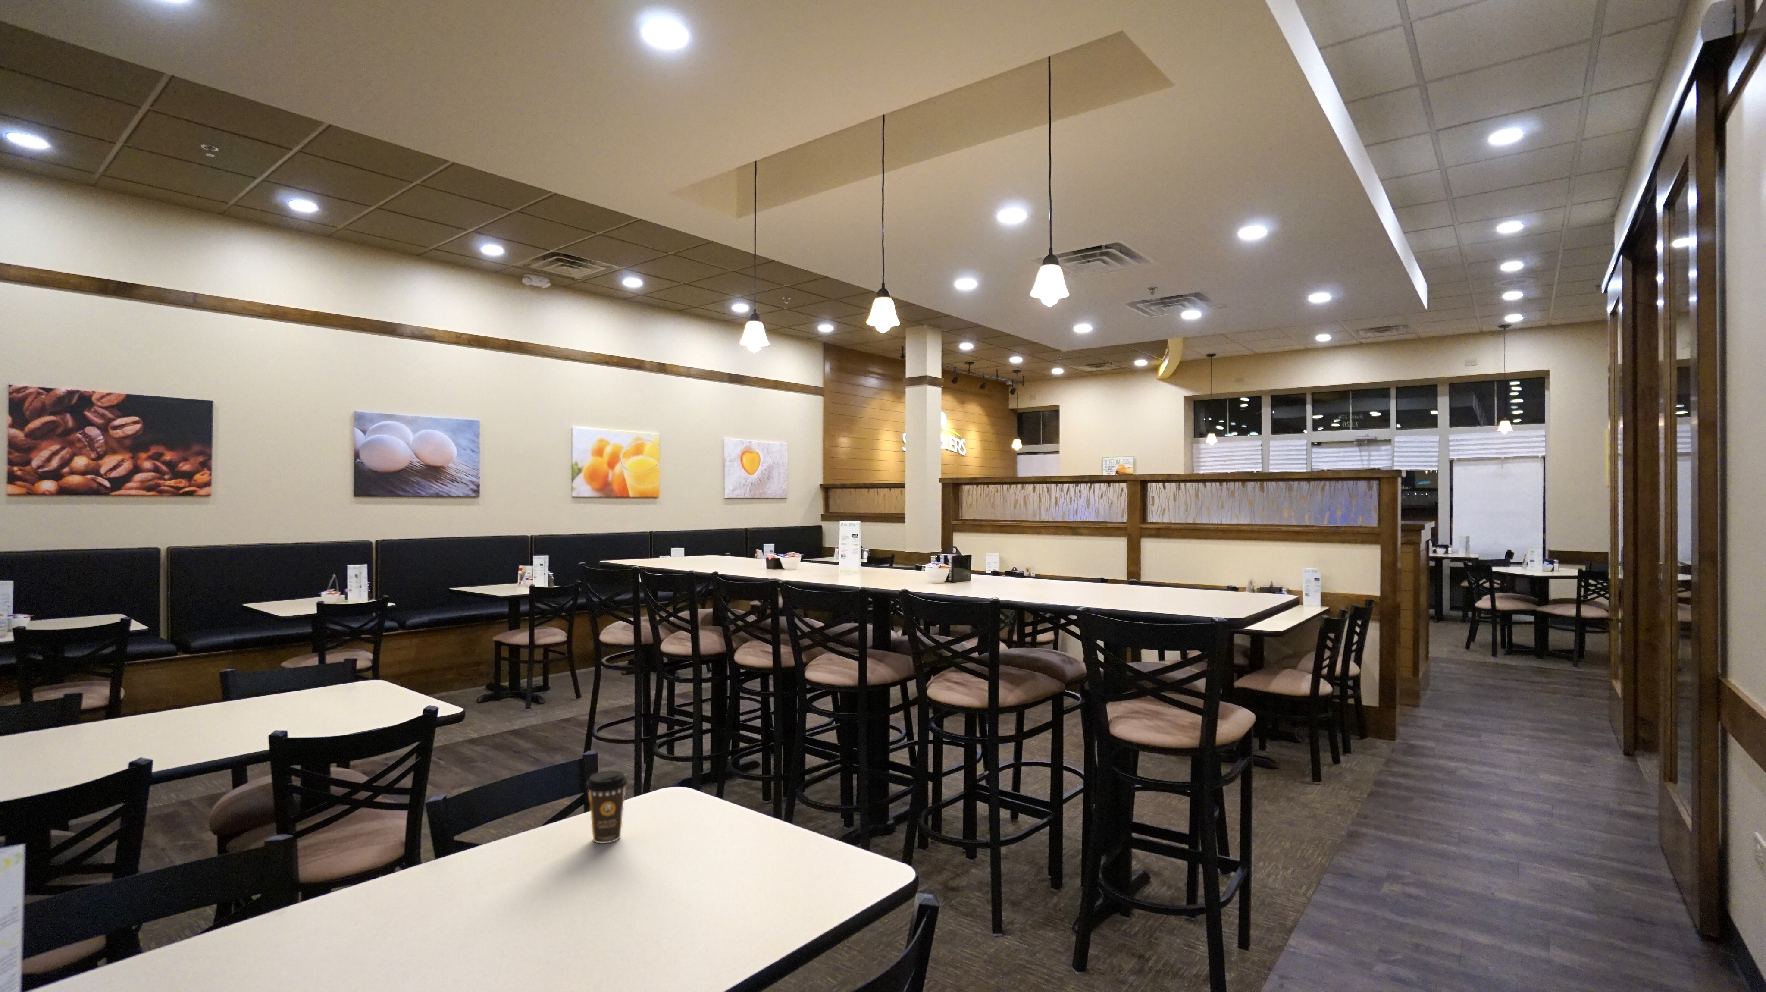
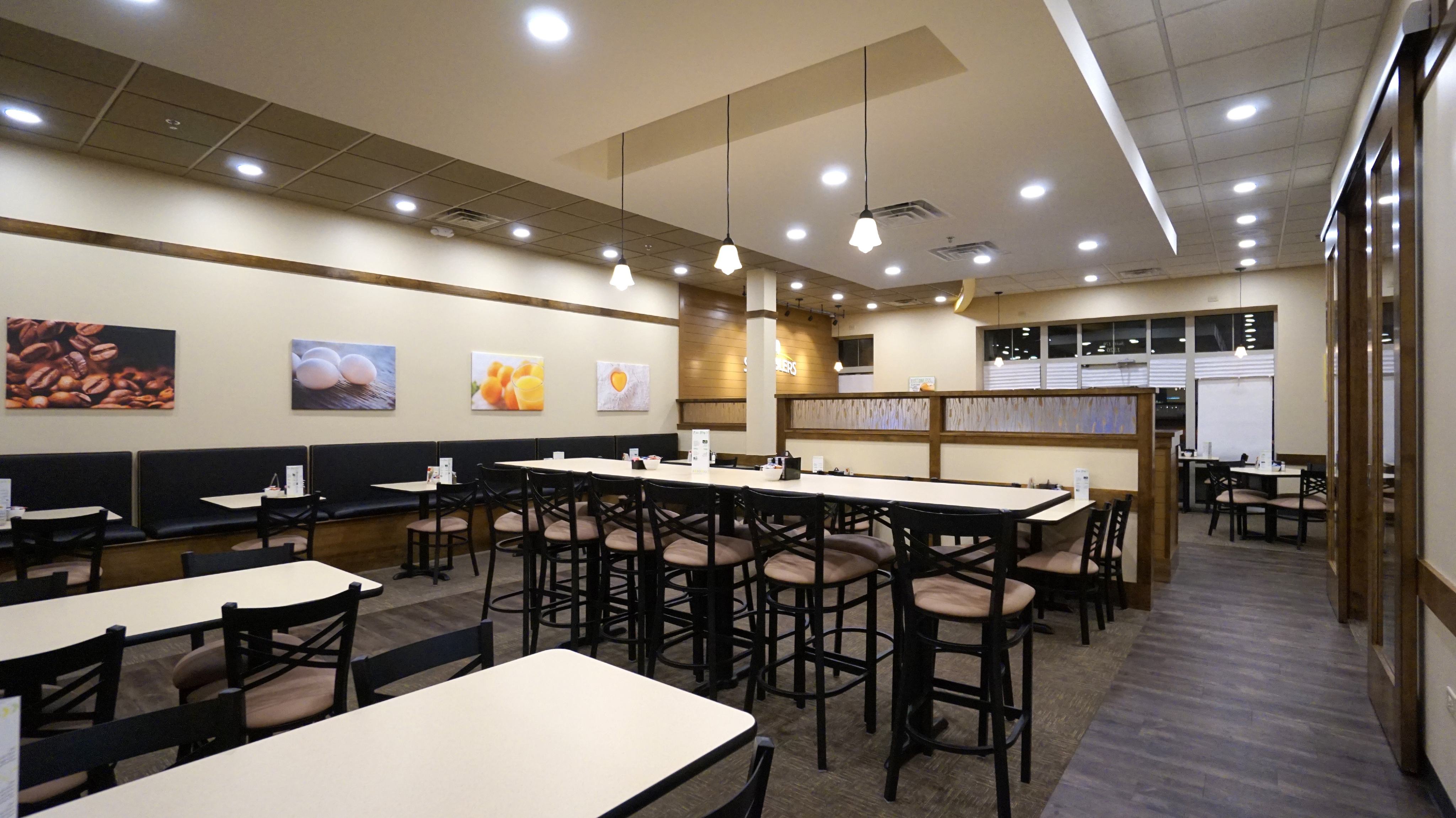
- coffee cup (606, 806)
